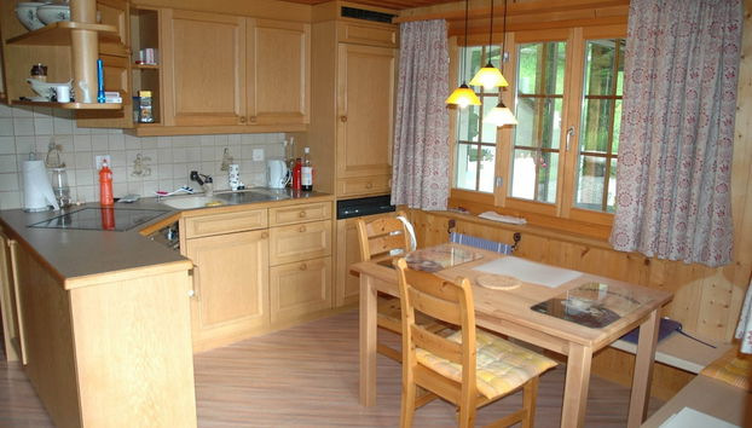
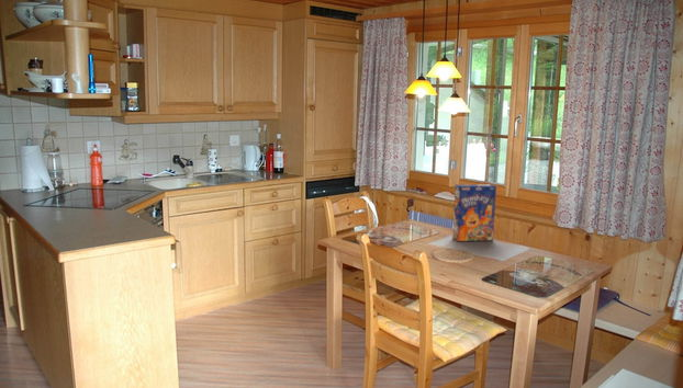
+ cereal box (473, 212)
